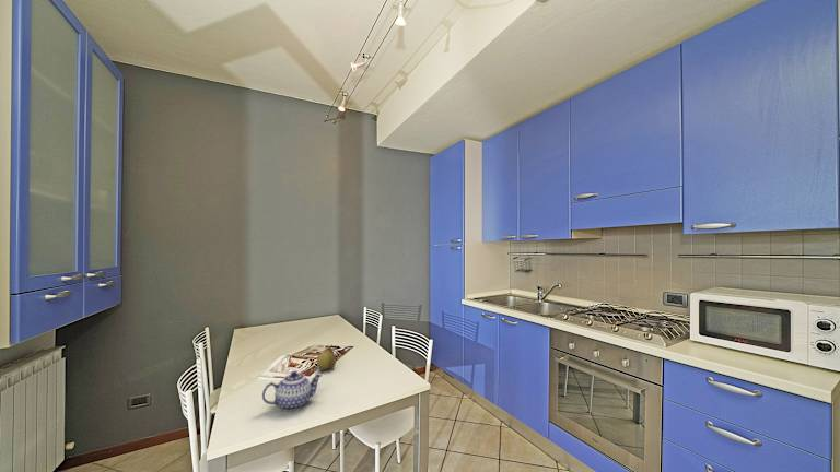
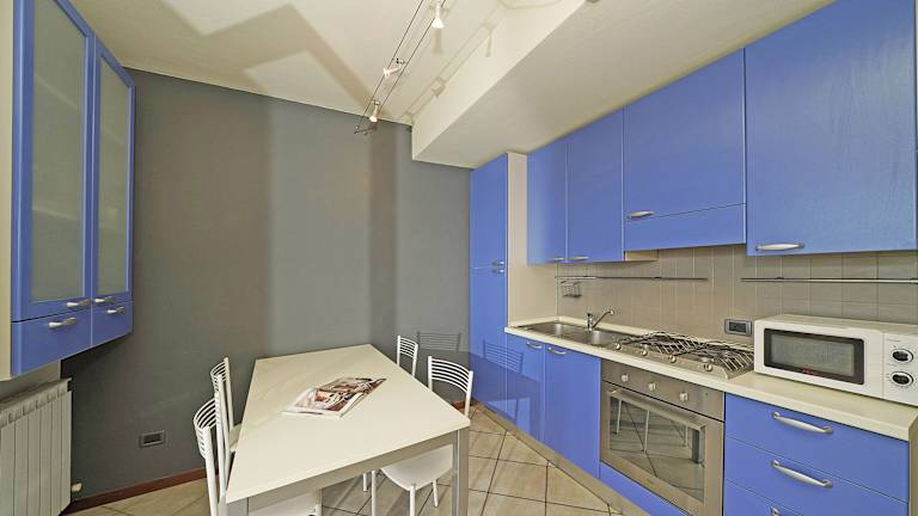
- teapot (293, 388)
- fruit (326, 356)
